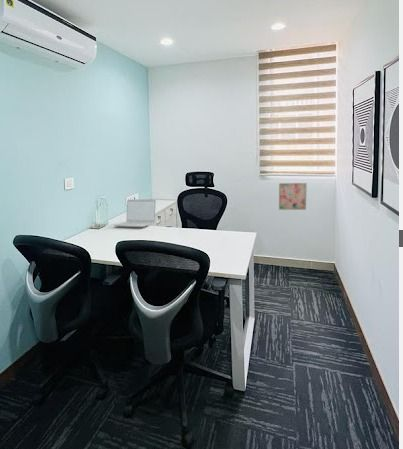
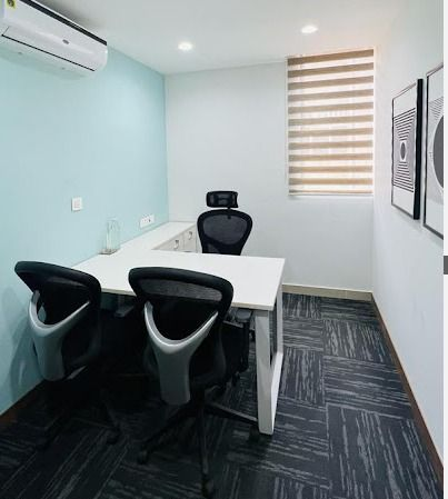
- laptop (134, 212)
- wall art (292, 196)
